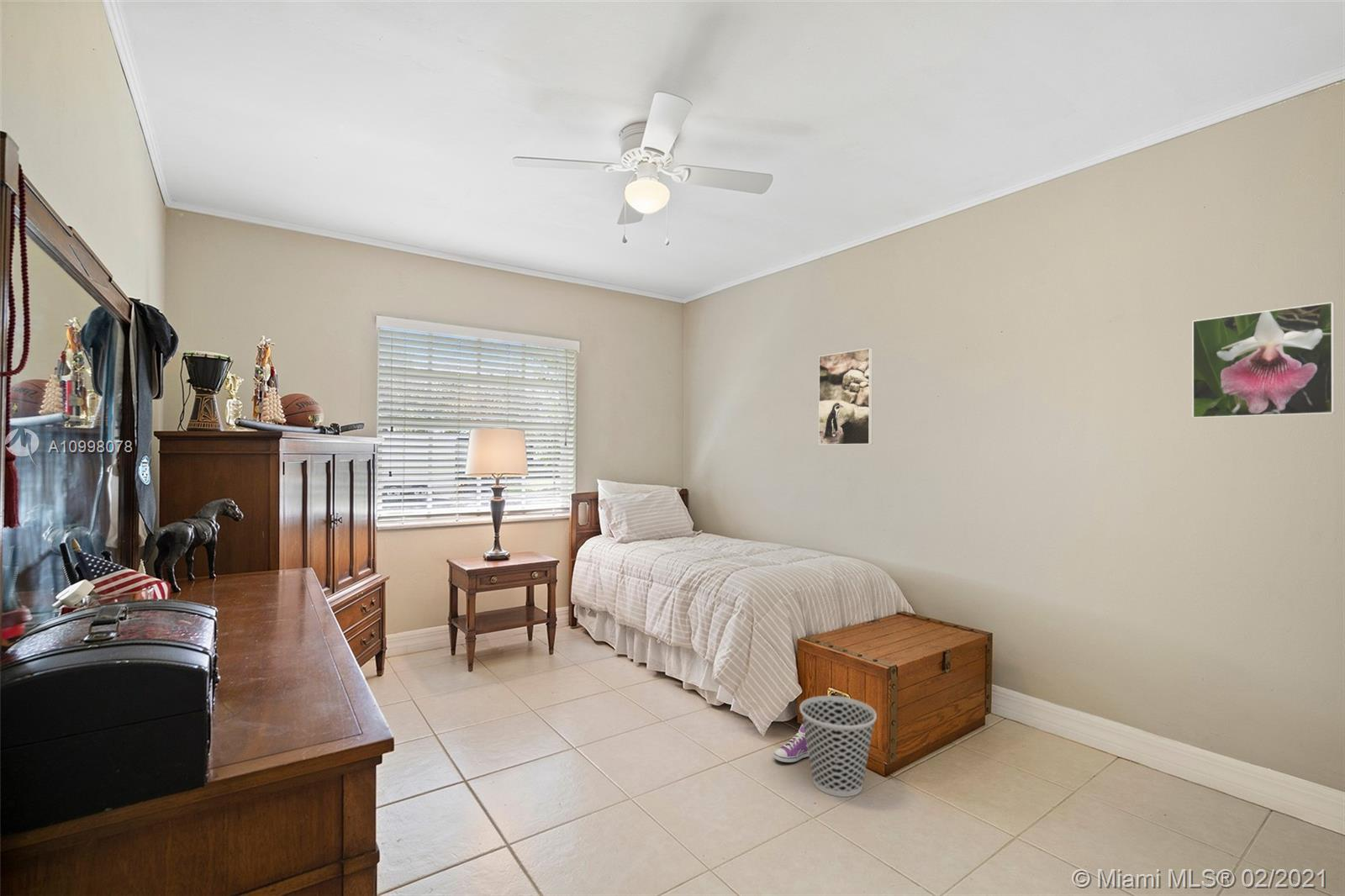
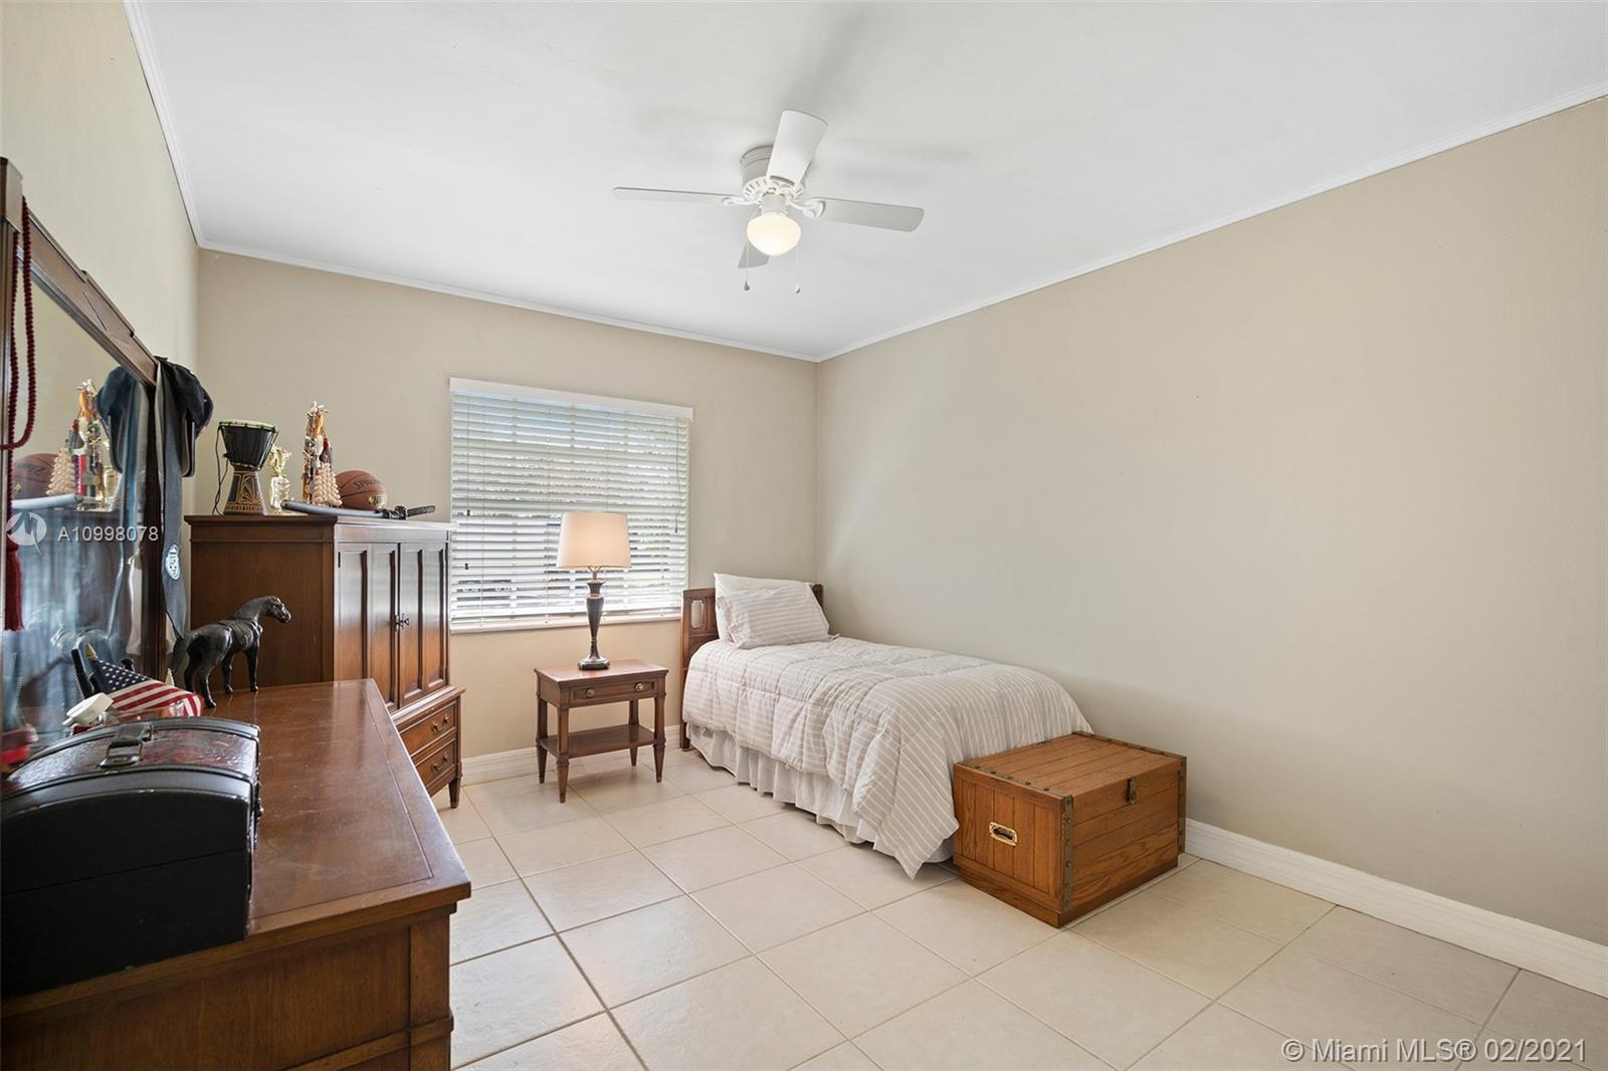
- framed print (1258, 364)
- wastebasket (837, 746)
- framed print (844, 398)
- sneaker (796, 740)
